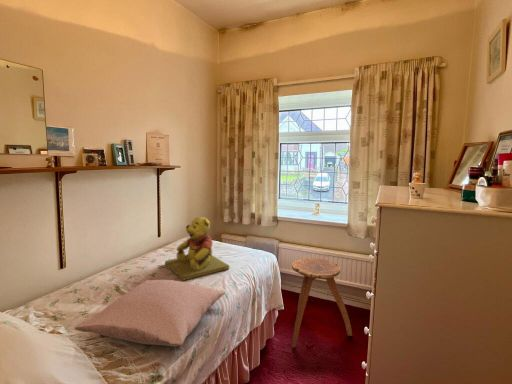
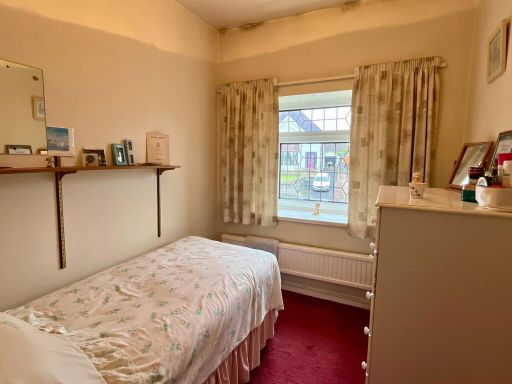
- pillow (160, 306)
- teddy bear (196, 242)
- stool (309, 291)
